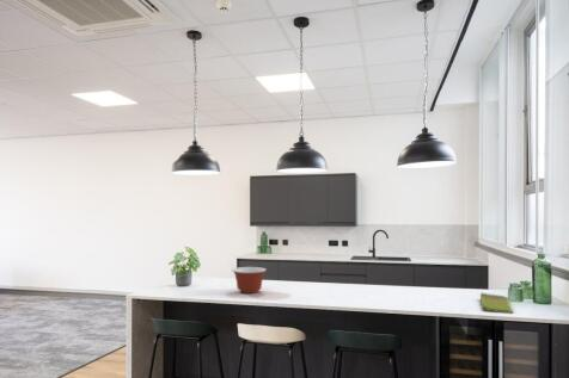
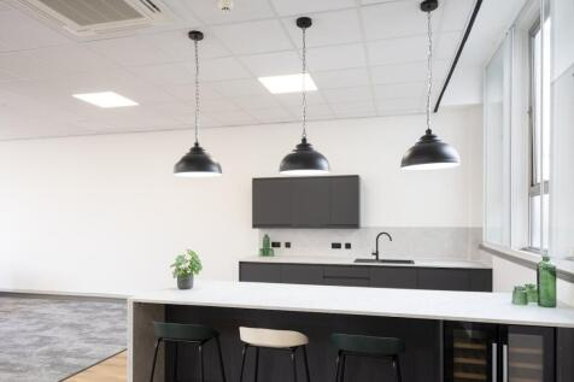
- dish towel (495, 302)
- mixing bowl (249, 280)
